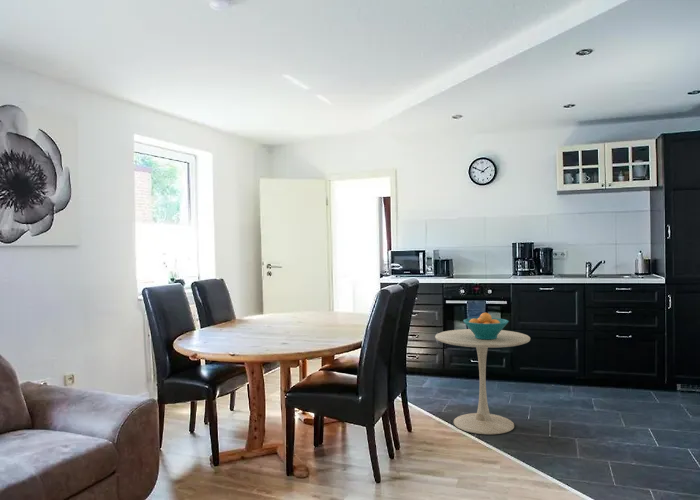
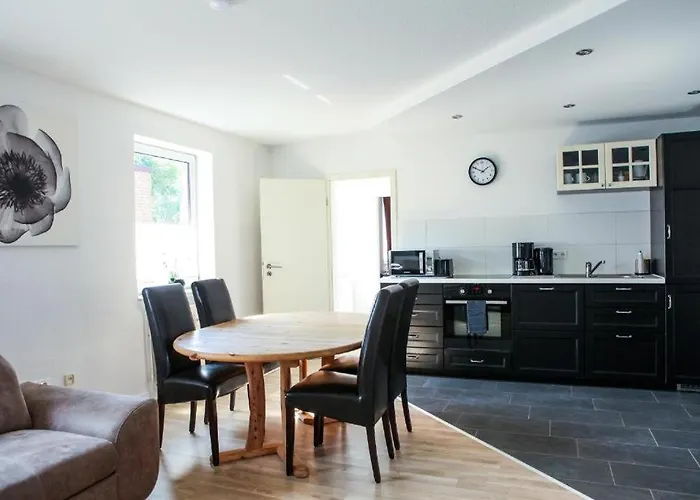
- fruit bowl (485, 325)
- side table (482, 380)
